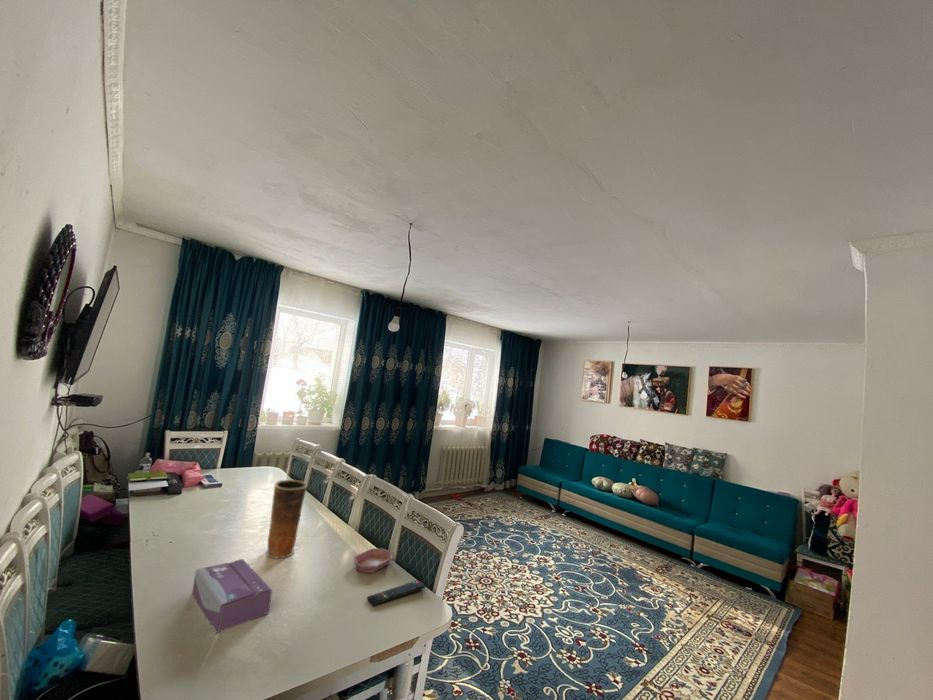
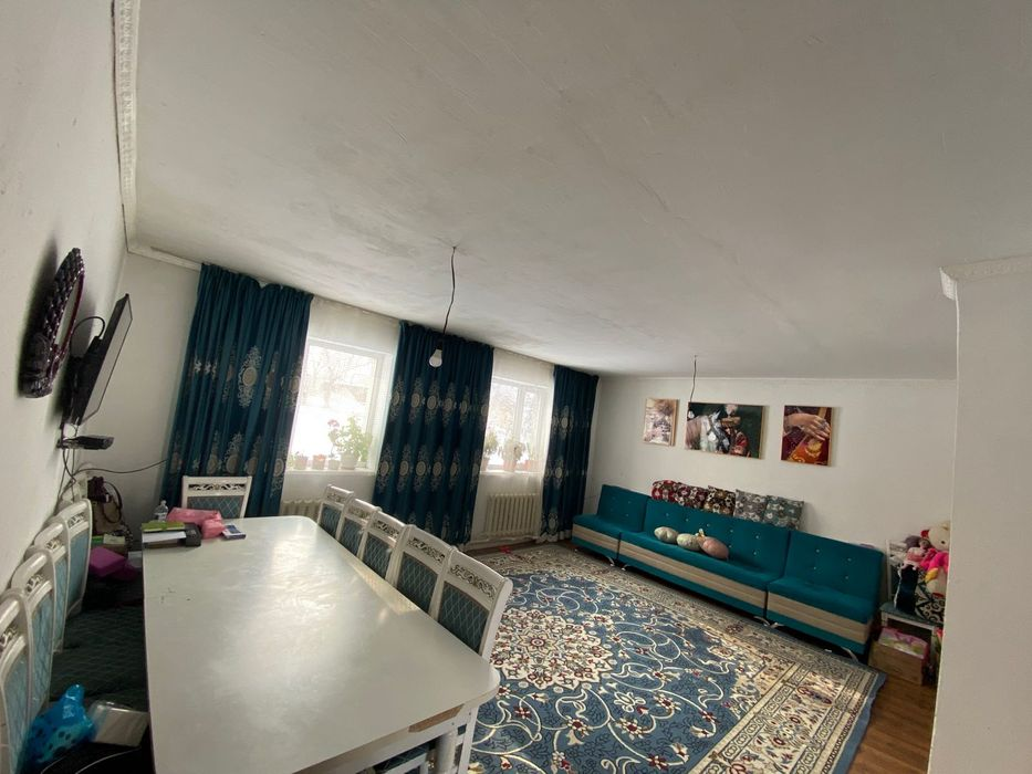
- bowl (373, 560)
- remote control (397, 592)
- vase (286, 518)
- tissue box (231, 591)
